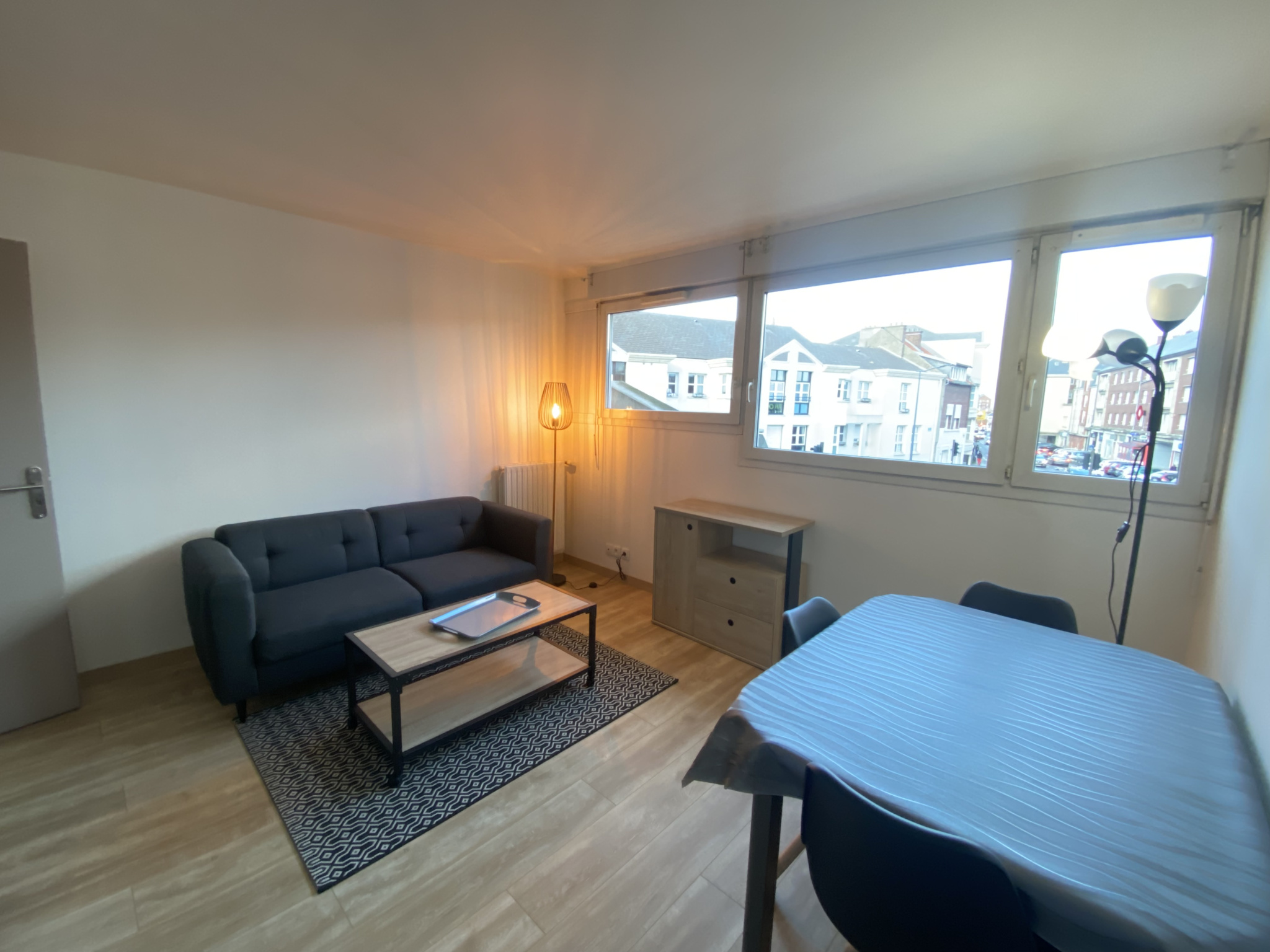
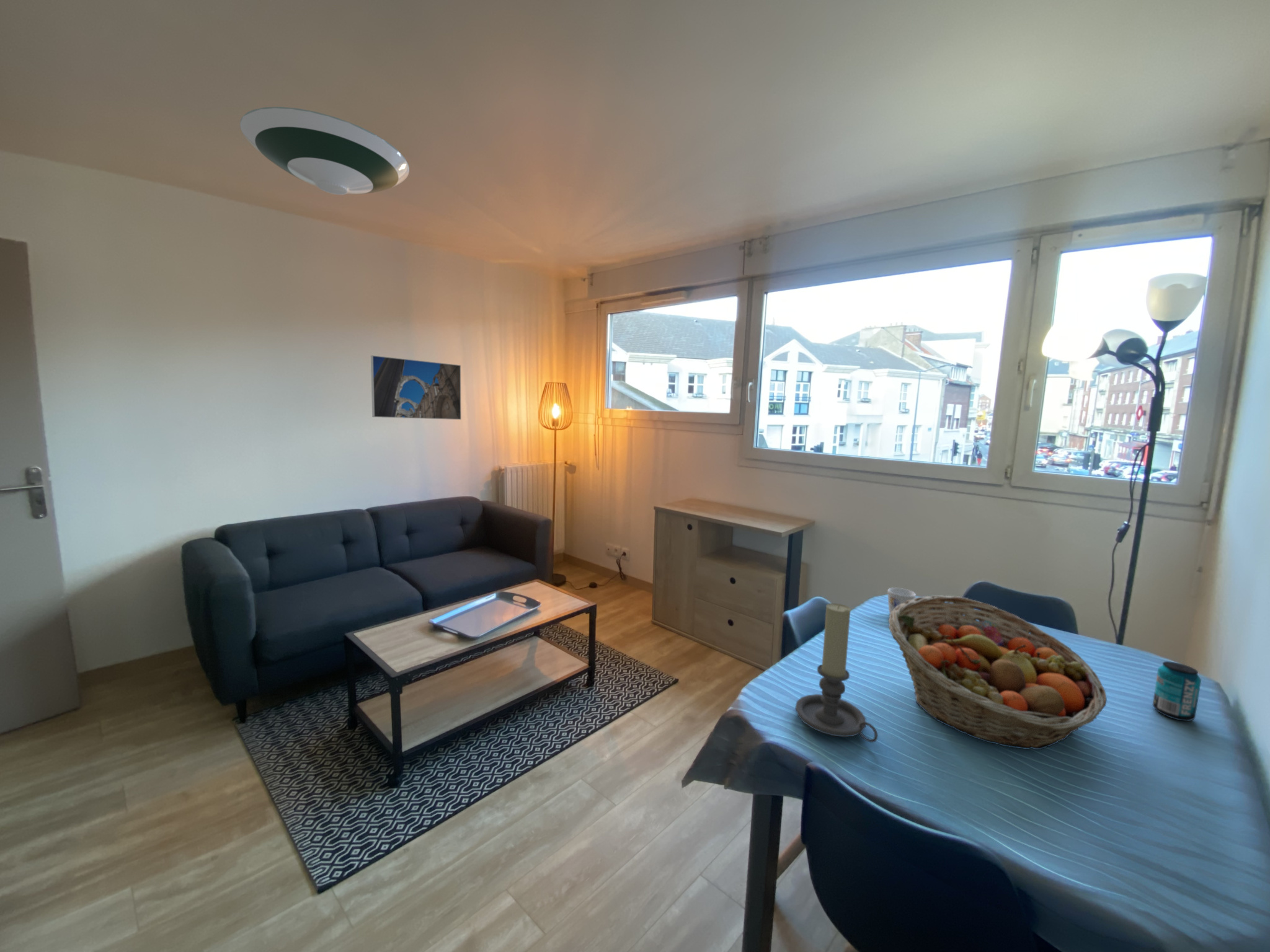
+ mug (904, 602)
+ candle holder (840, 667)
+ beverage can (1176, 690)
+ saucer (331, 170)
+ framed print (419, 389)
+ fruit basket (987, 664)
